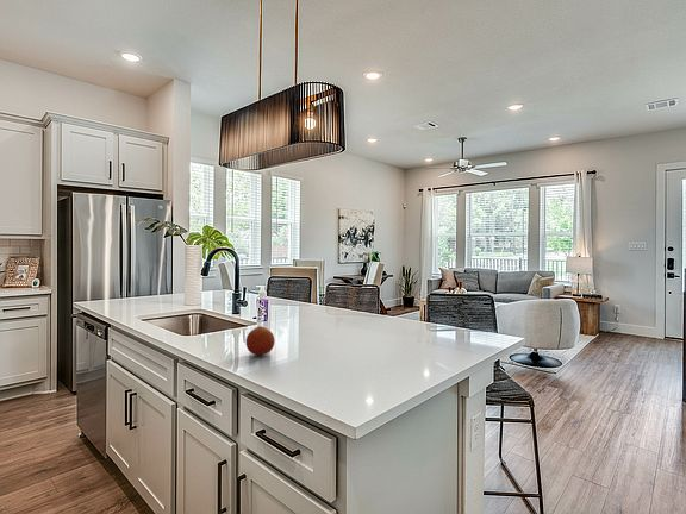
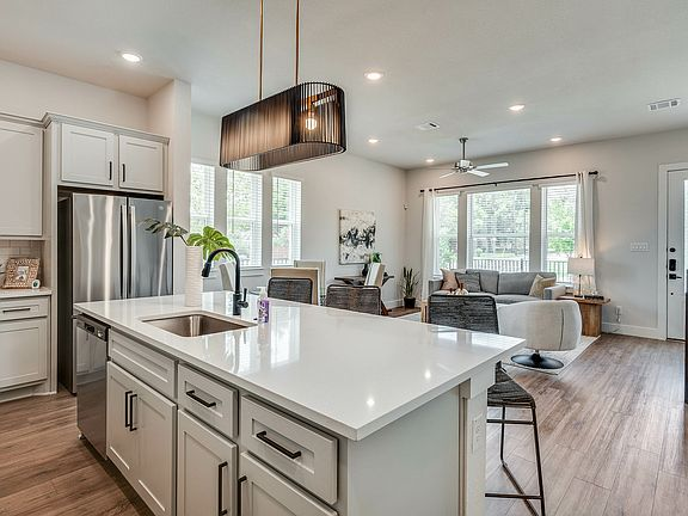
- fruit (260, 340)
